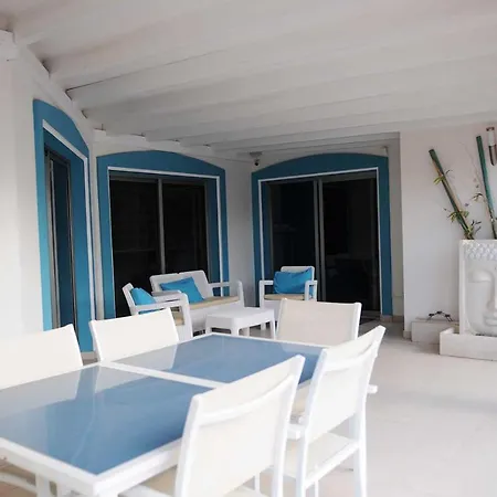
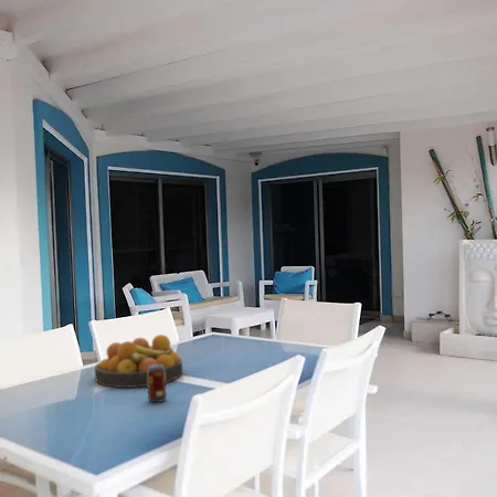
+ beverage can (156, 382)
+ fruit bowl (138, 357)
